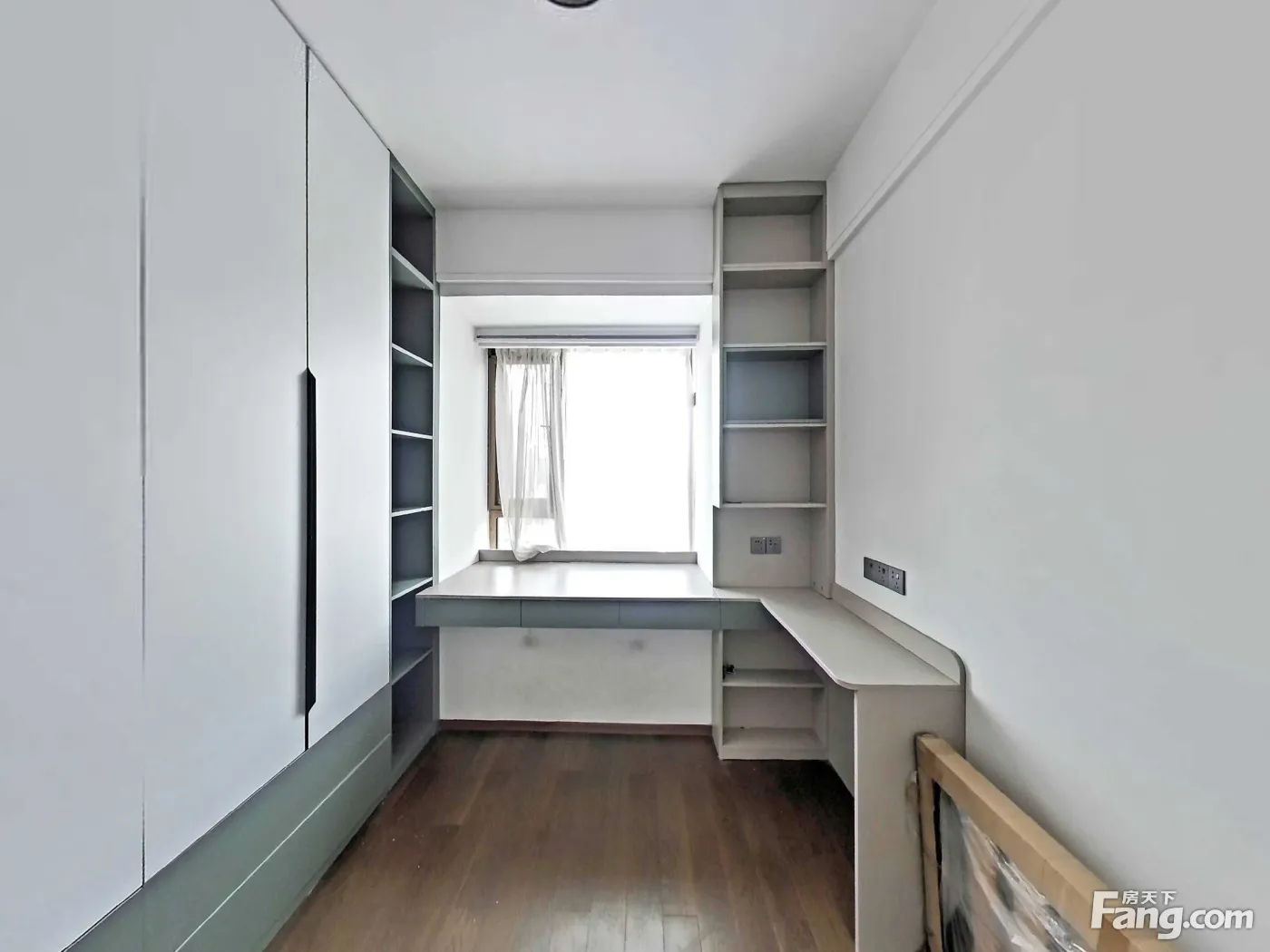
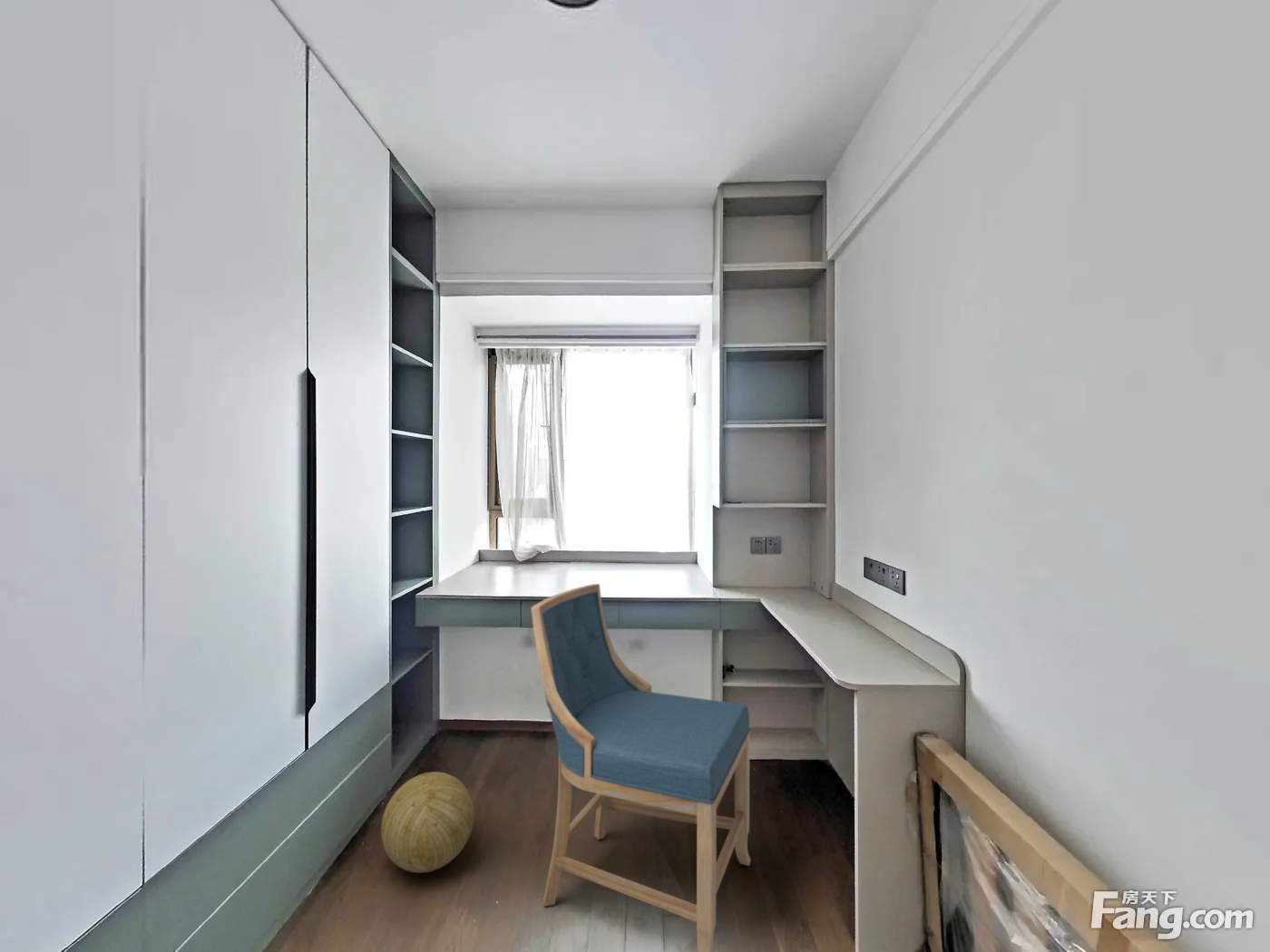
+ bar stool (640, 743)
+ decorative ball (428, 820)
